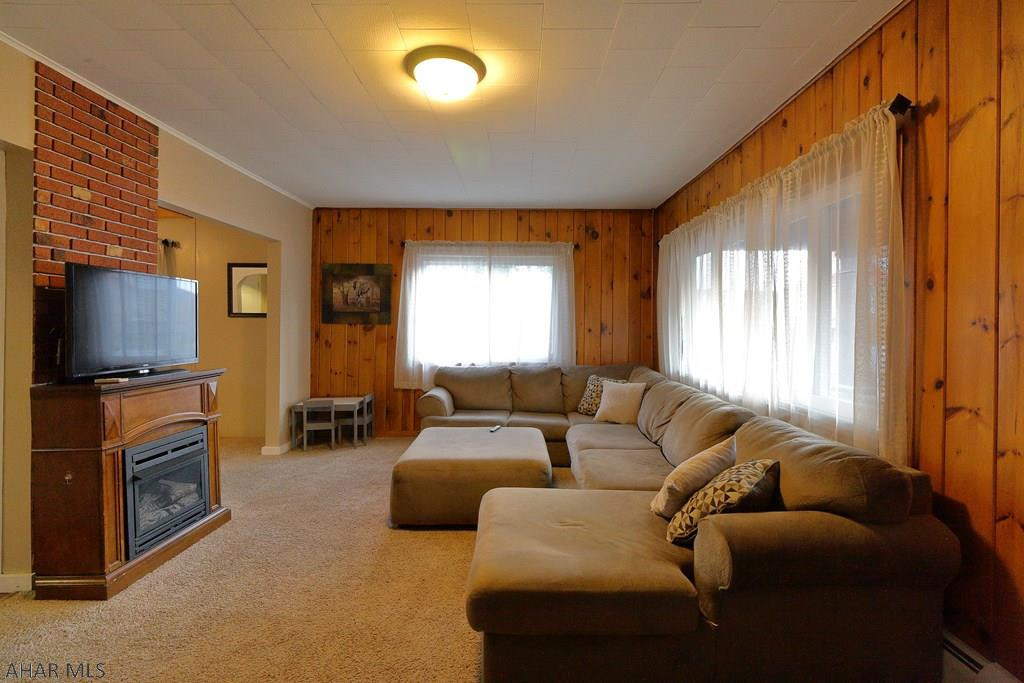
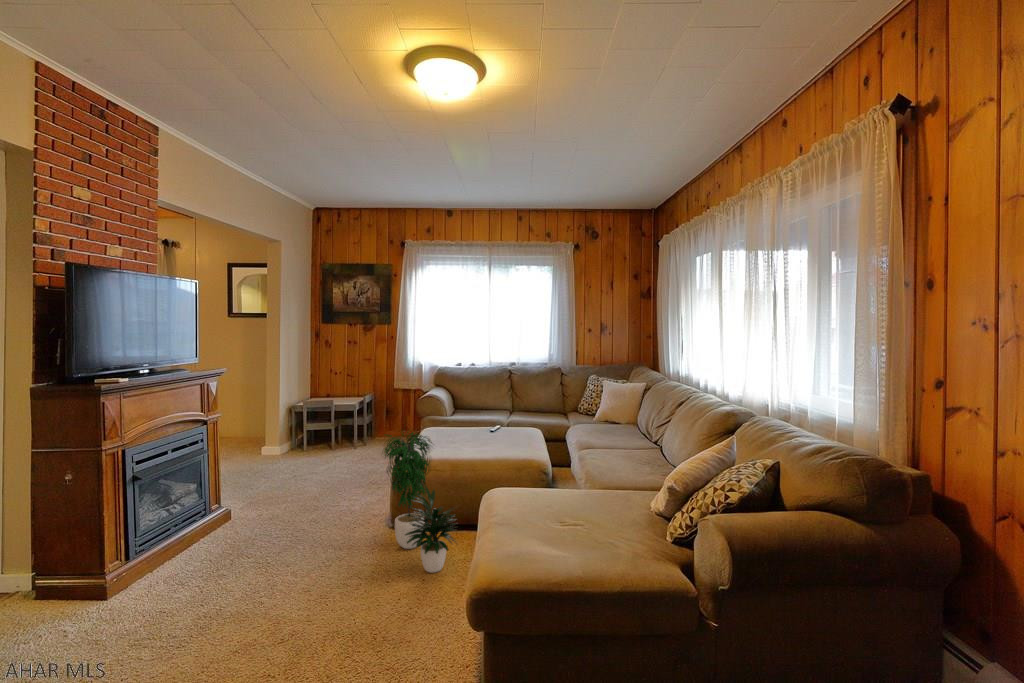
+ potted plant (417, 493)
